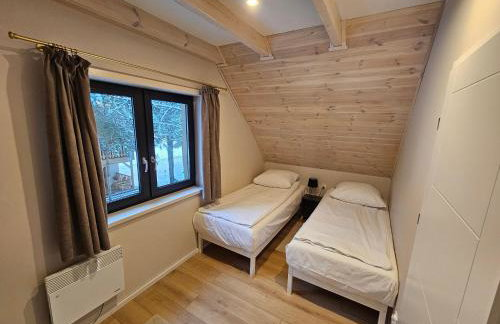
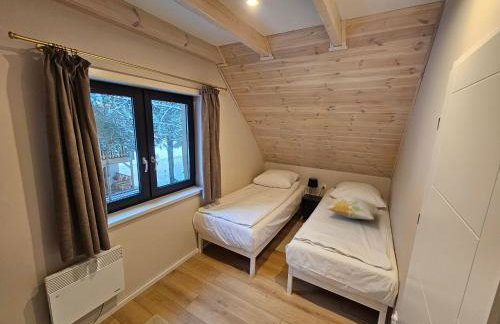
+ decorative pillow (352, 207)
